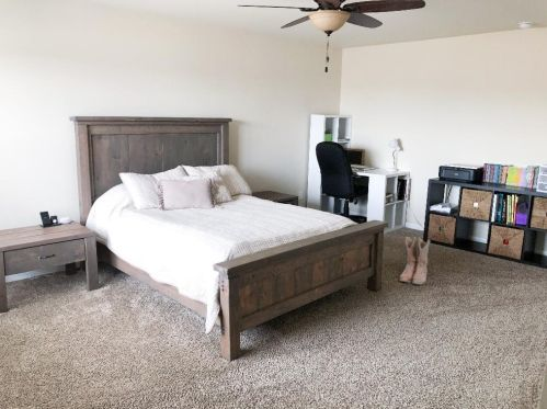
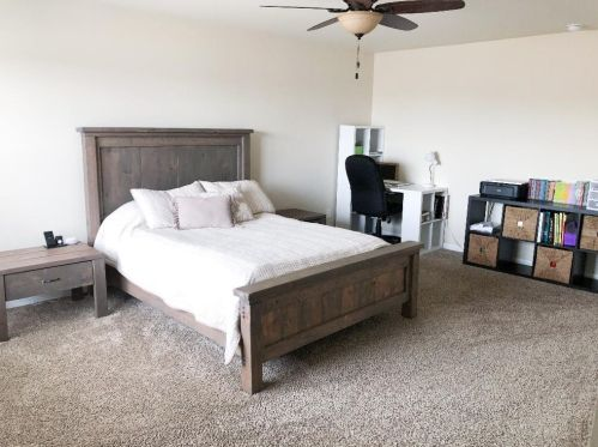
- boots (415, 259)
